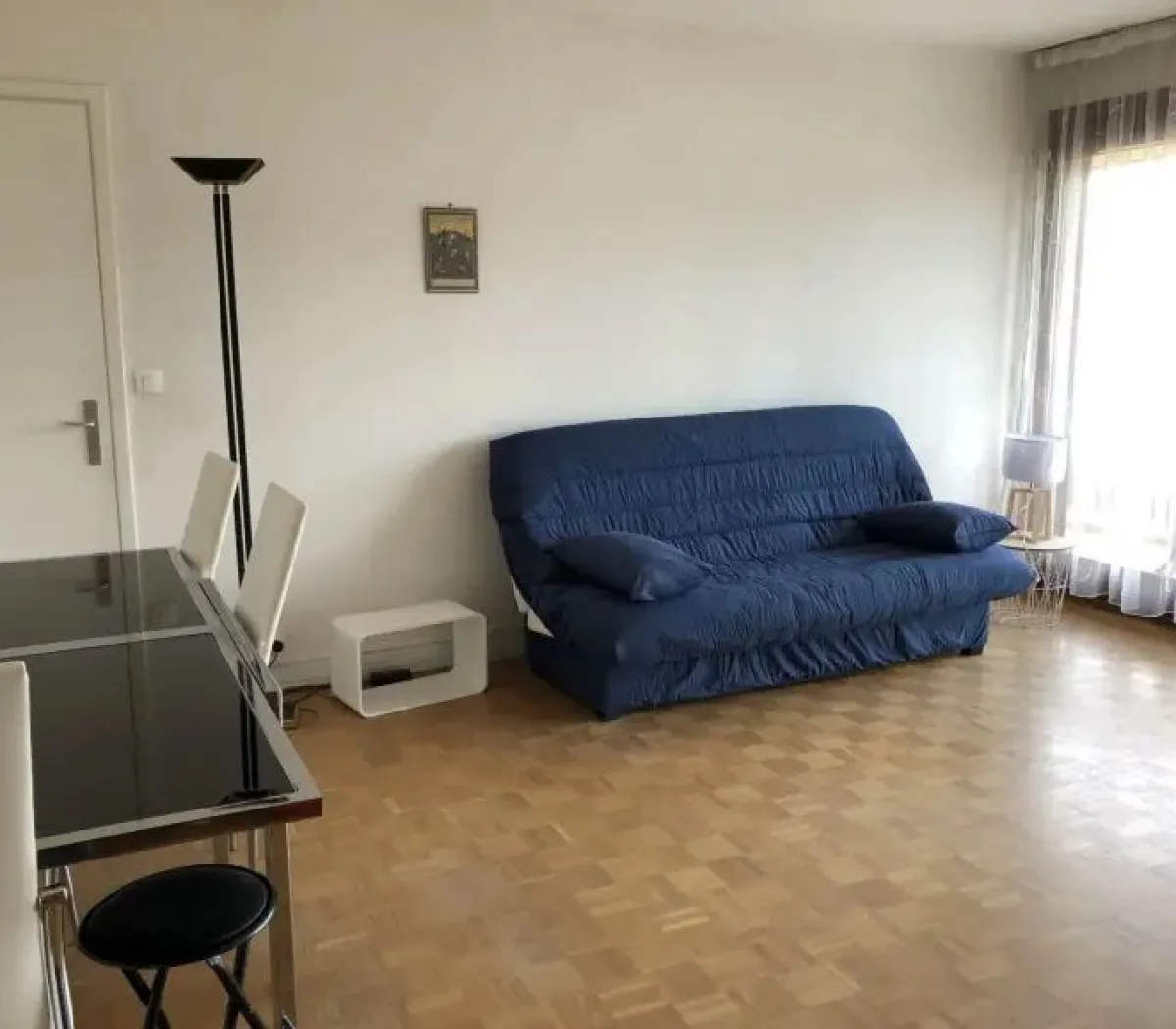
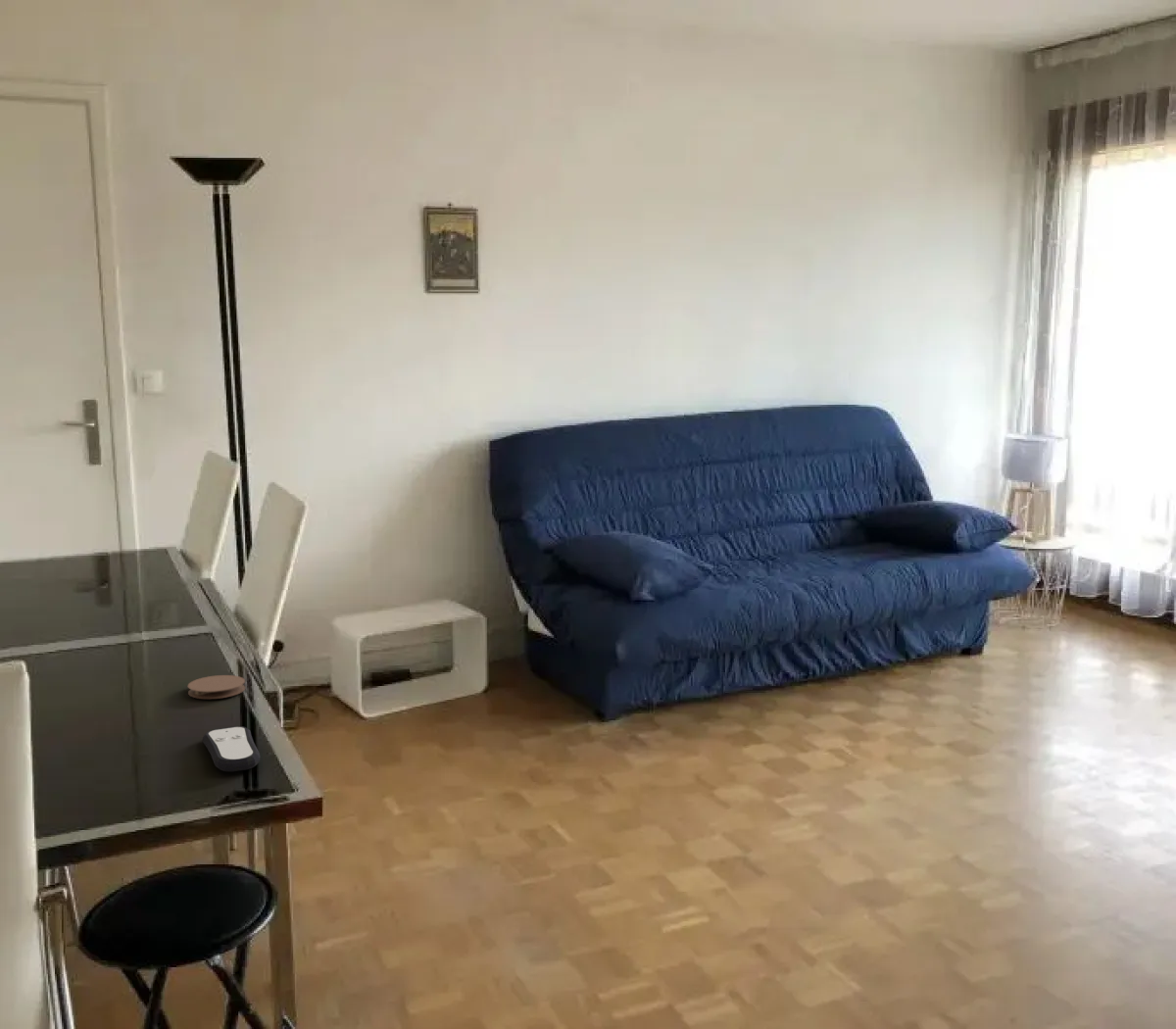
+ coaster (217, 686)
+ remote control (232, 748)
